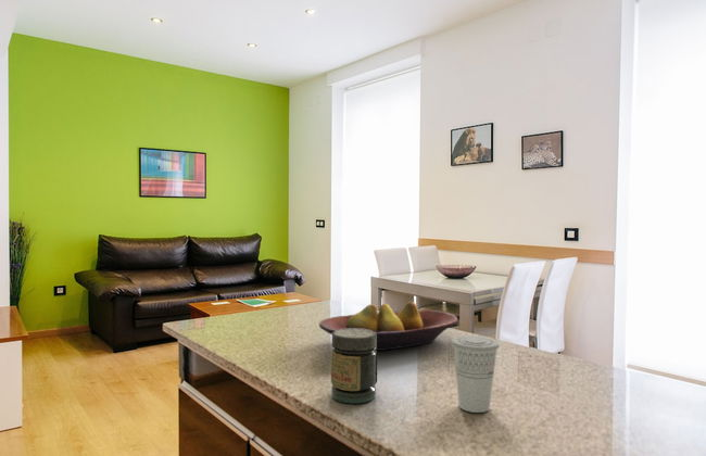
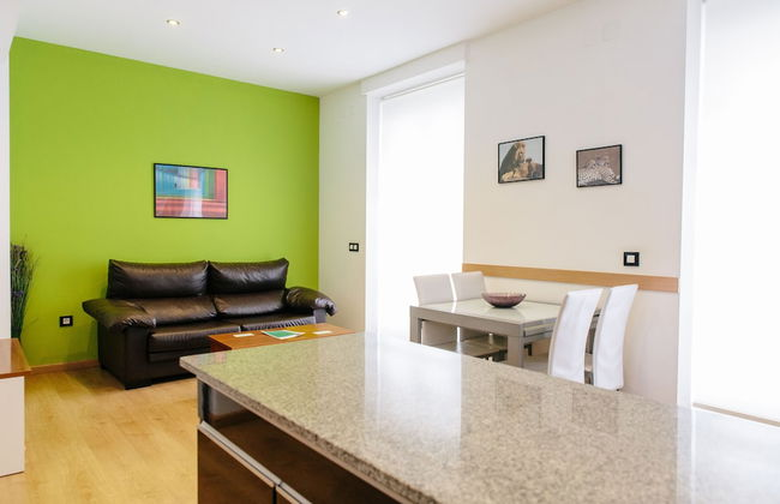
- jar (353, 364)
- fruit bowl (390, 322)
- cup (474, 372)
